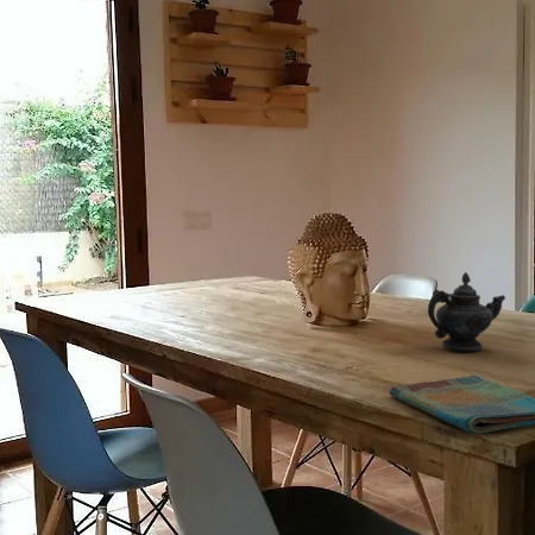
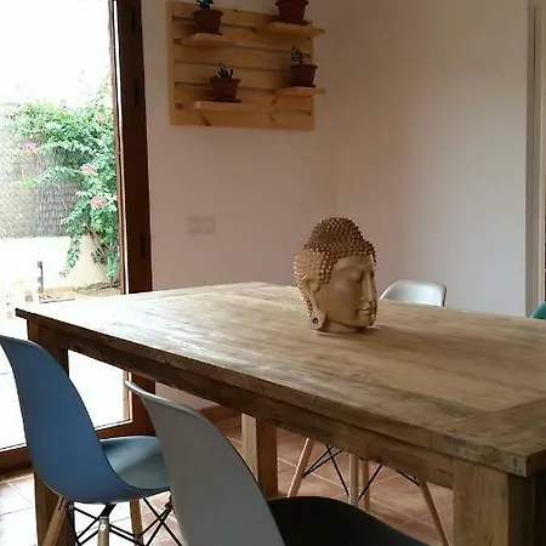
- dish towel (472, 399)
- teapot (466, 309)
